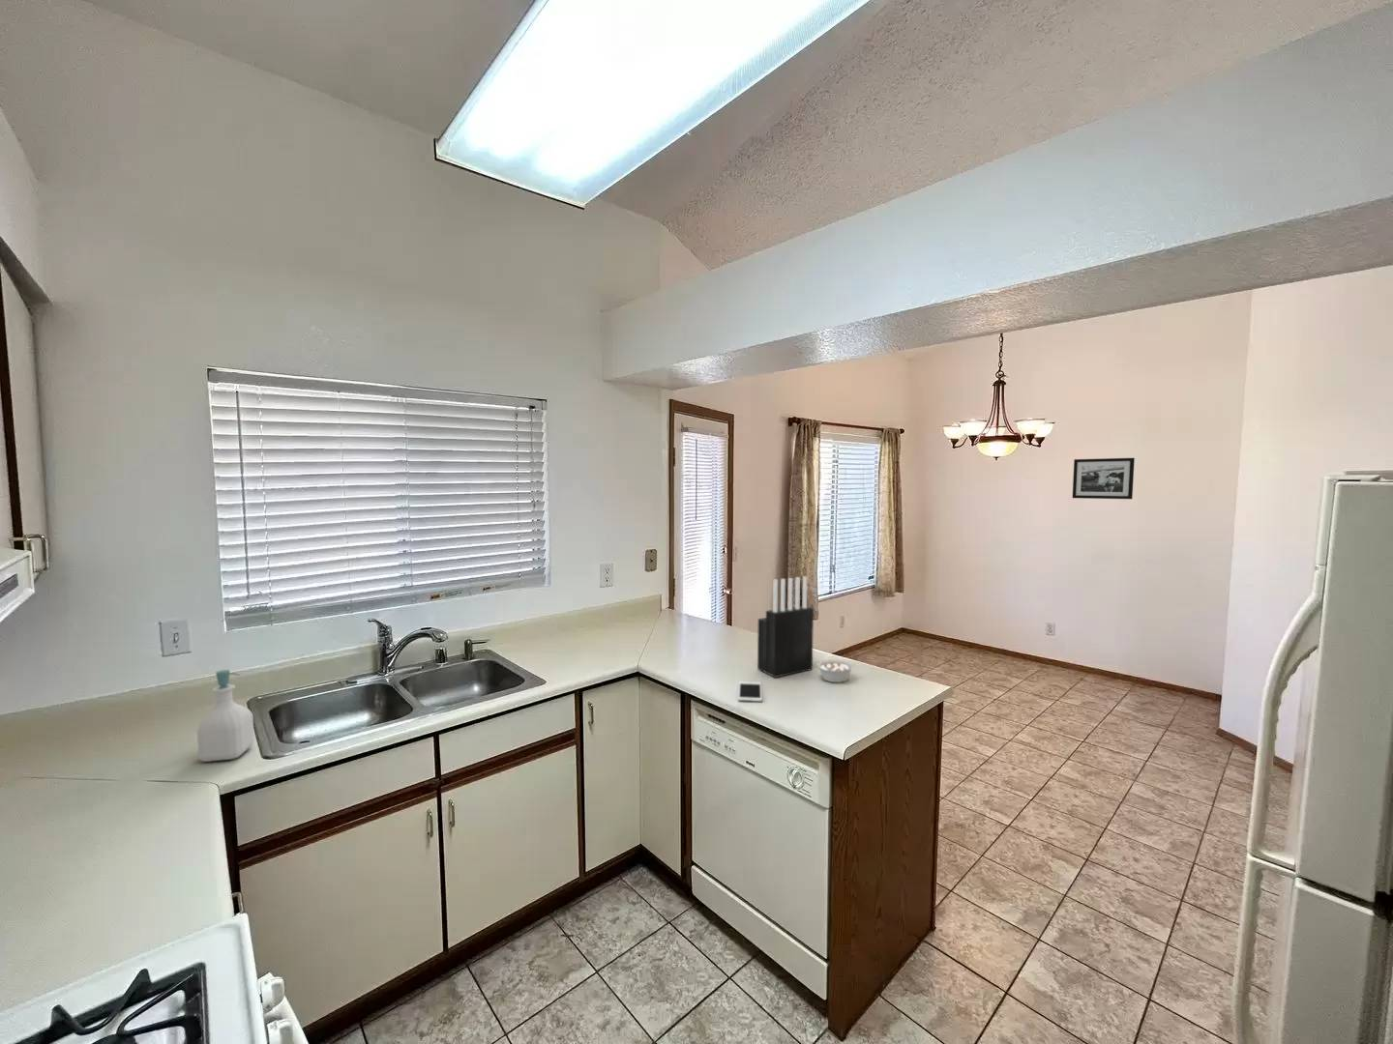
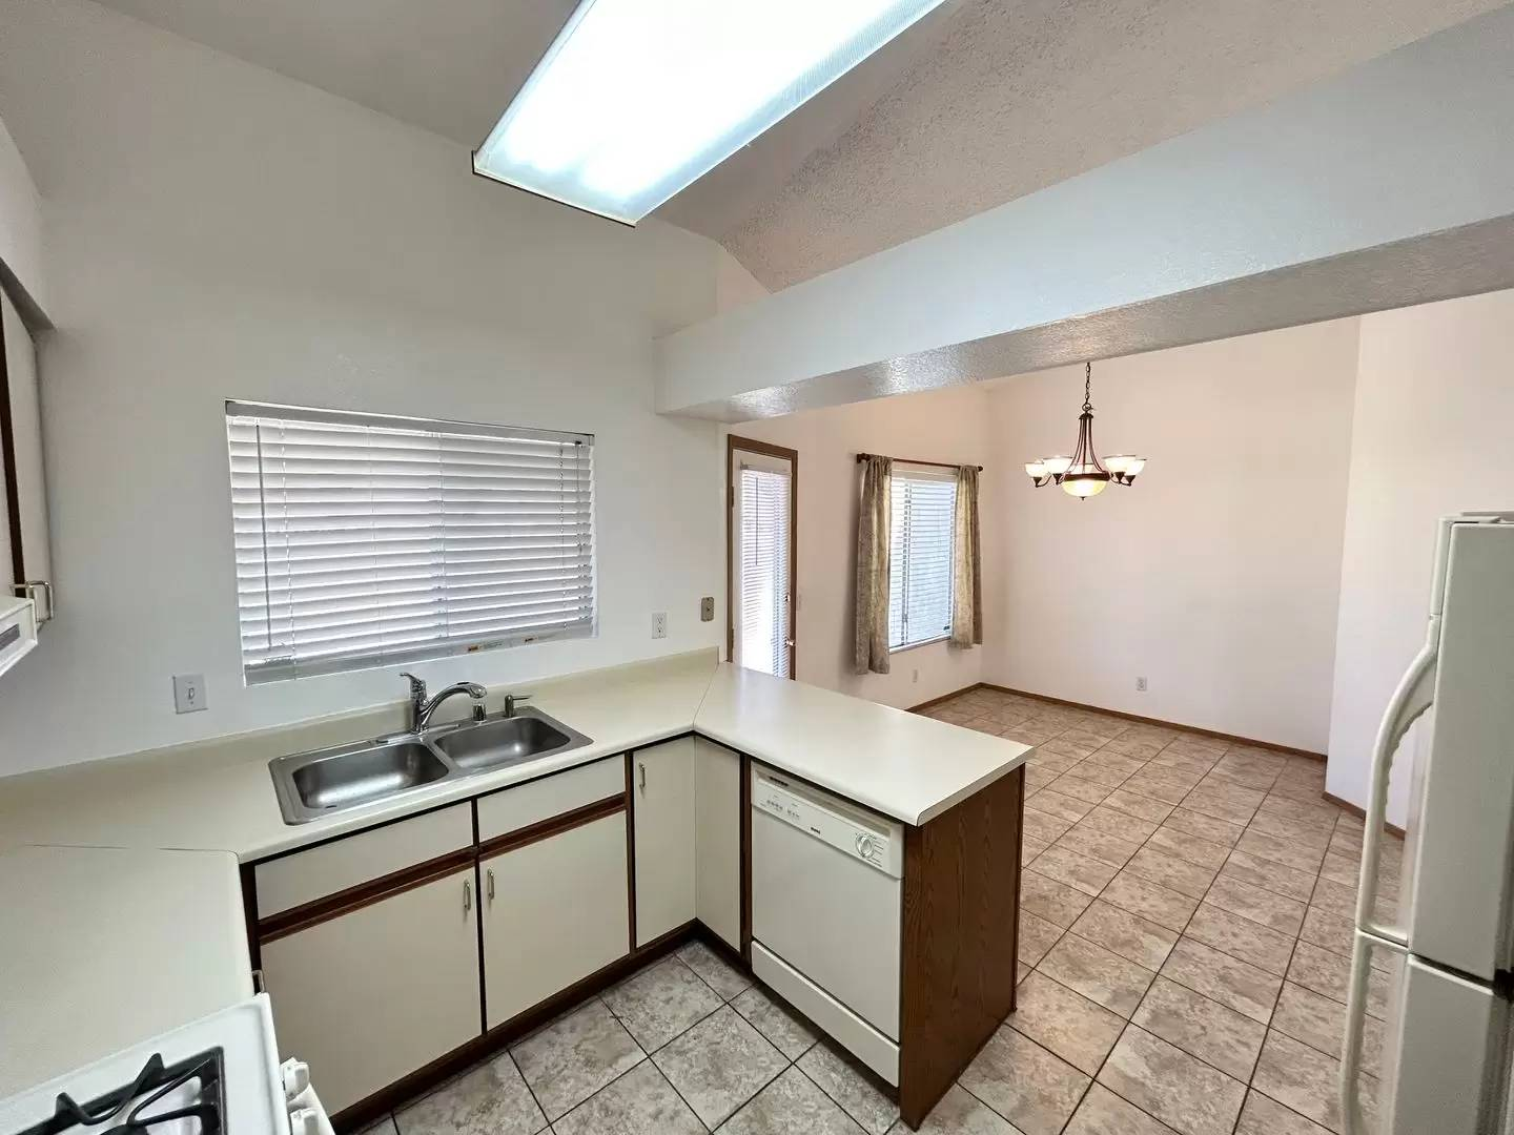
- knife block (783, 623)
- soap bottle (225, 713)
- legume (836, 670)
- cell phone (750, 691)
- picture frame (1102, 478)
